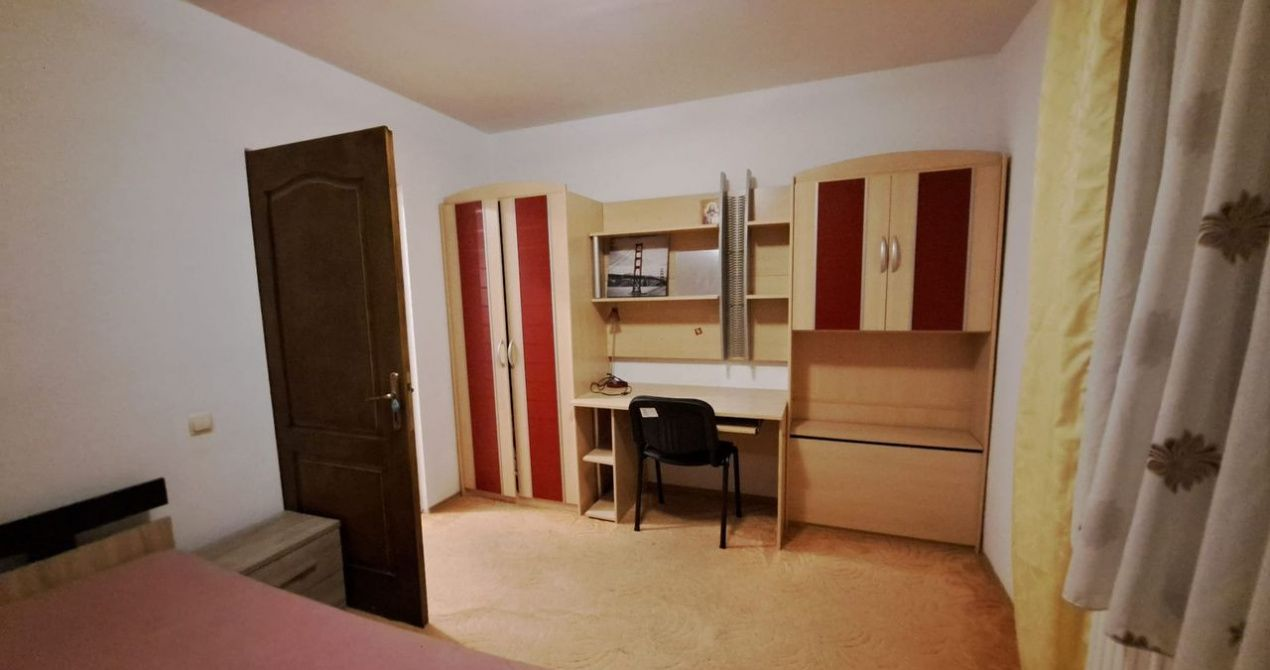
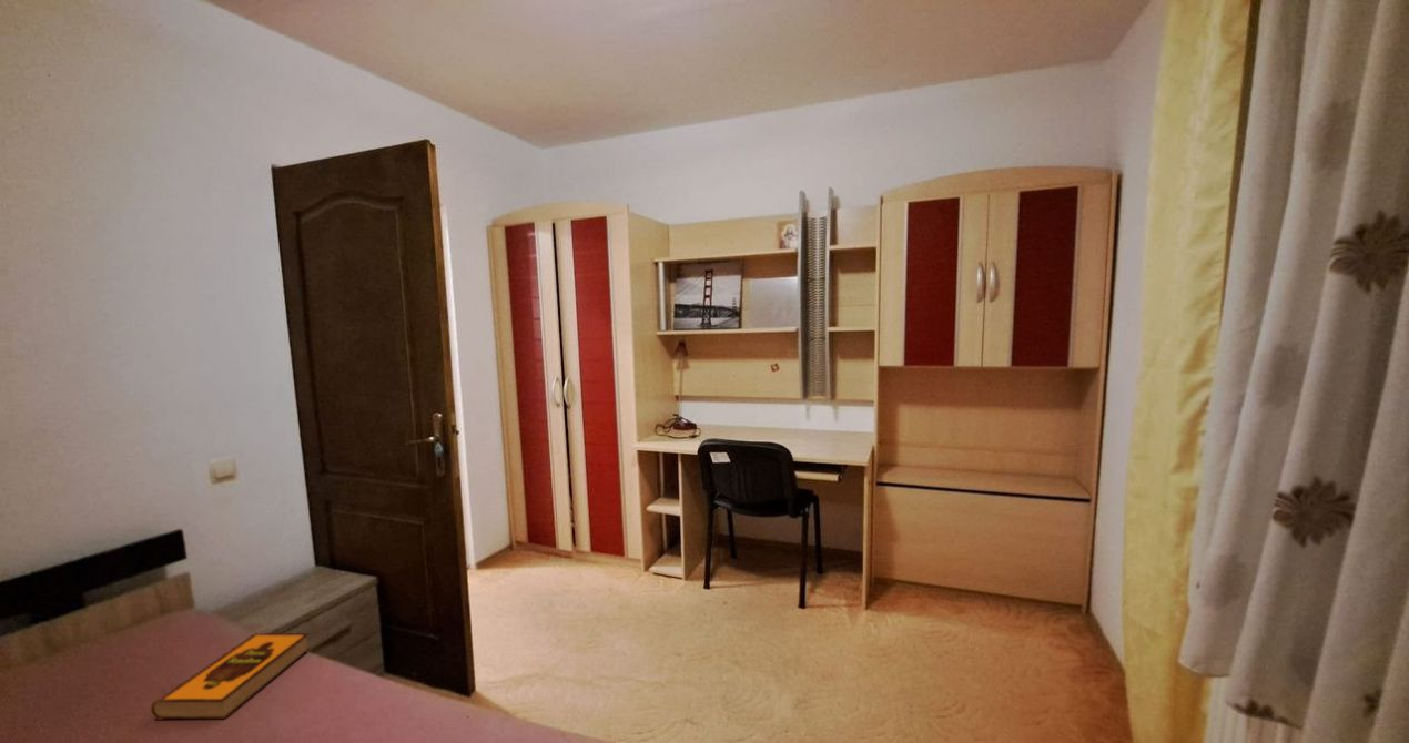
+ hardback book (236, 672)
